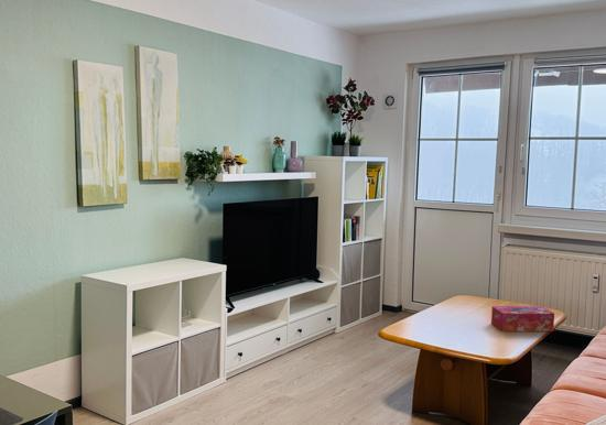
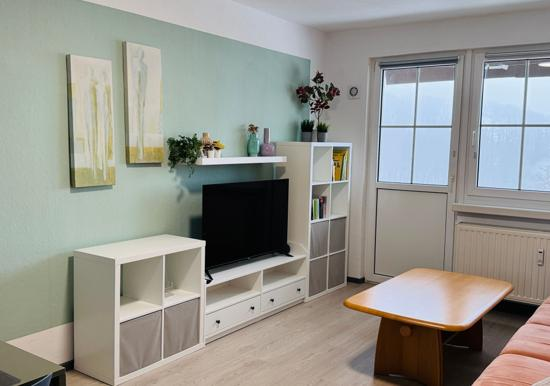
- tissue box (521, 318)
